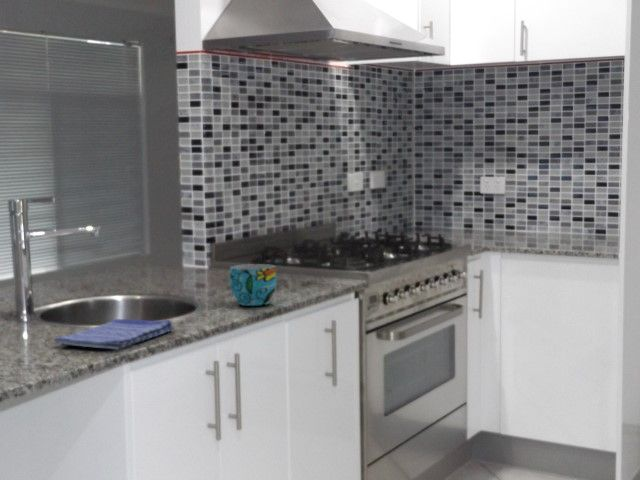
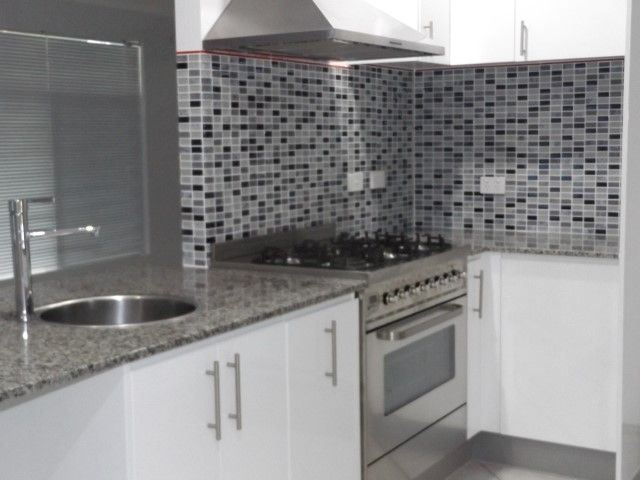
- cup (251, 284)
- dish towel (116, 331)
